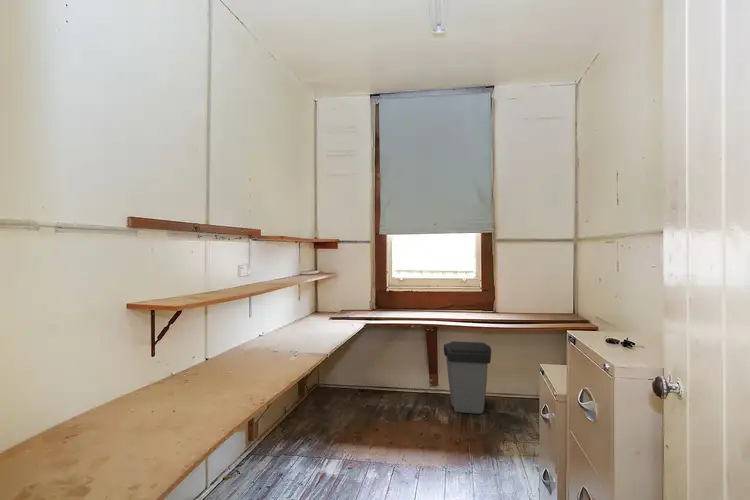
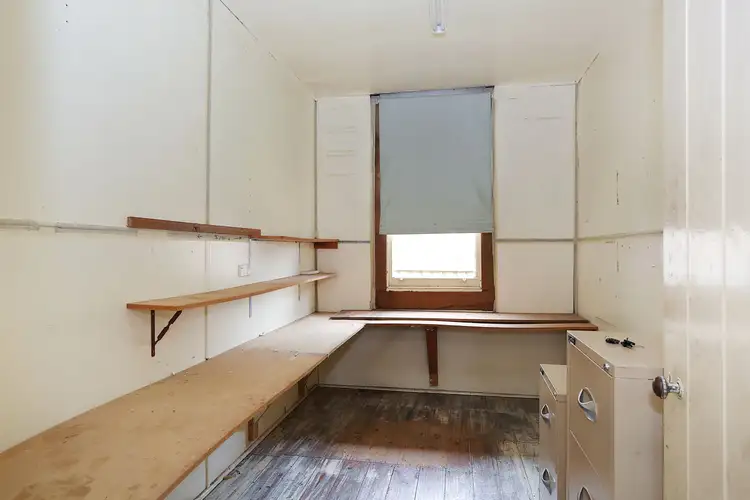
- trash can (466, 375)
